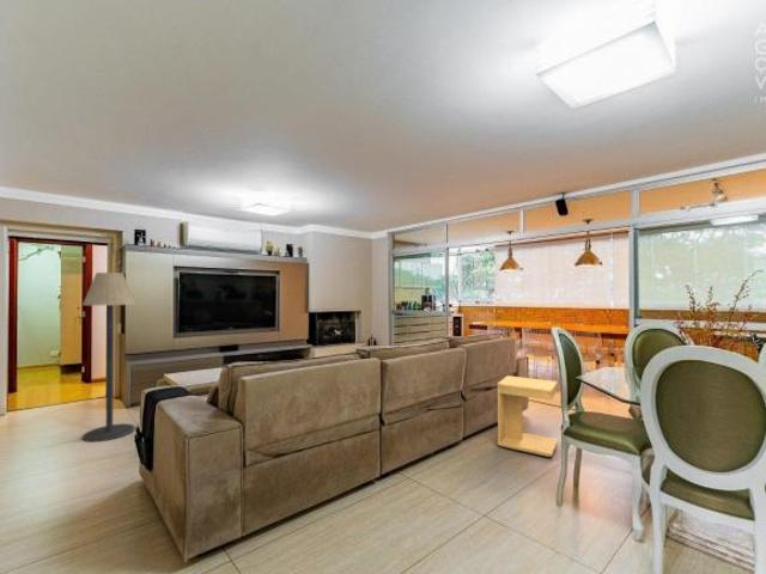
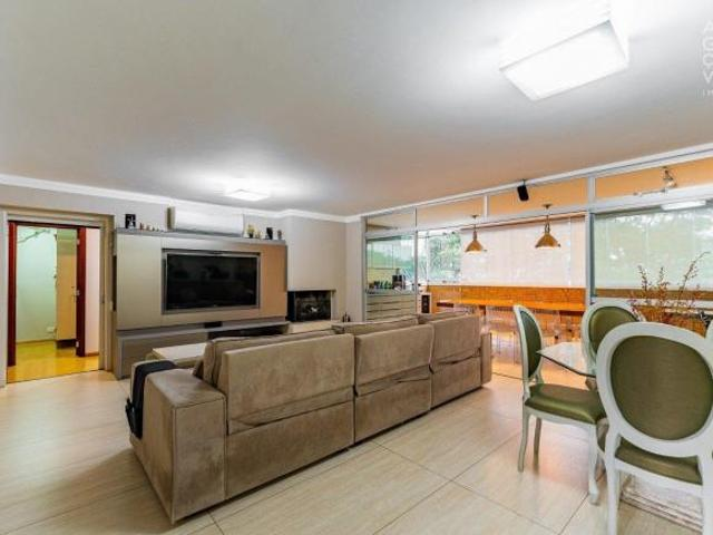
- floor lamp (109, 353)
- side table (521, 414)
